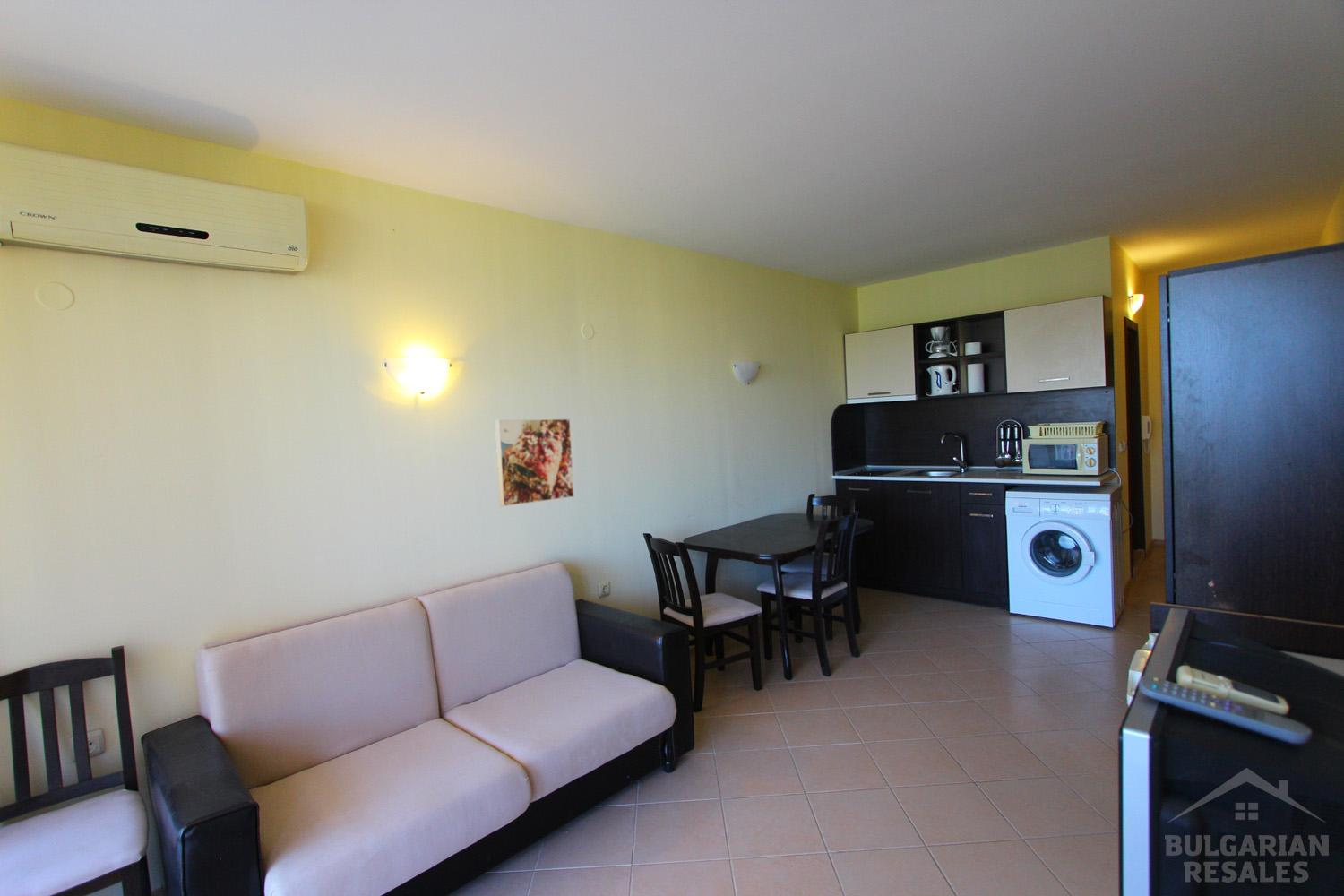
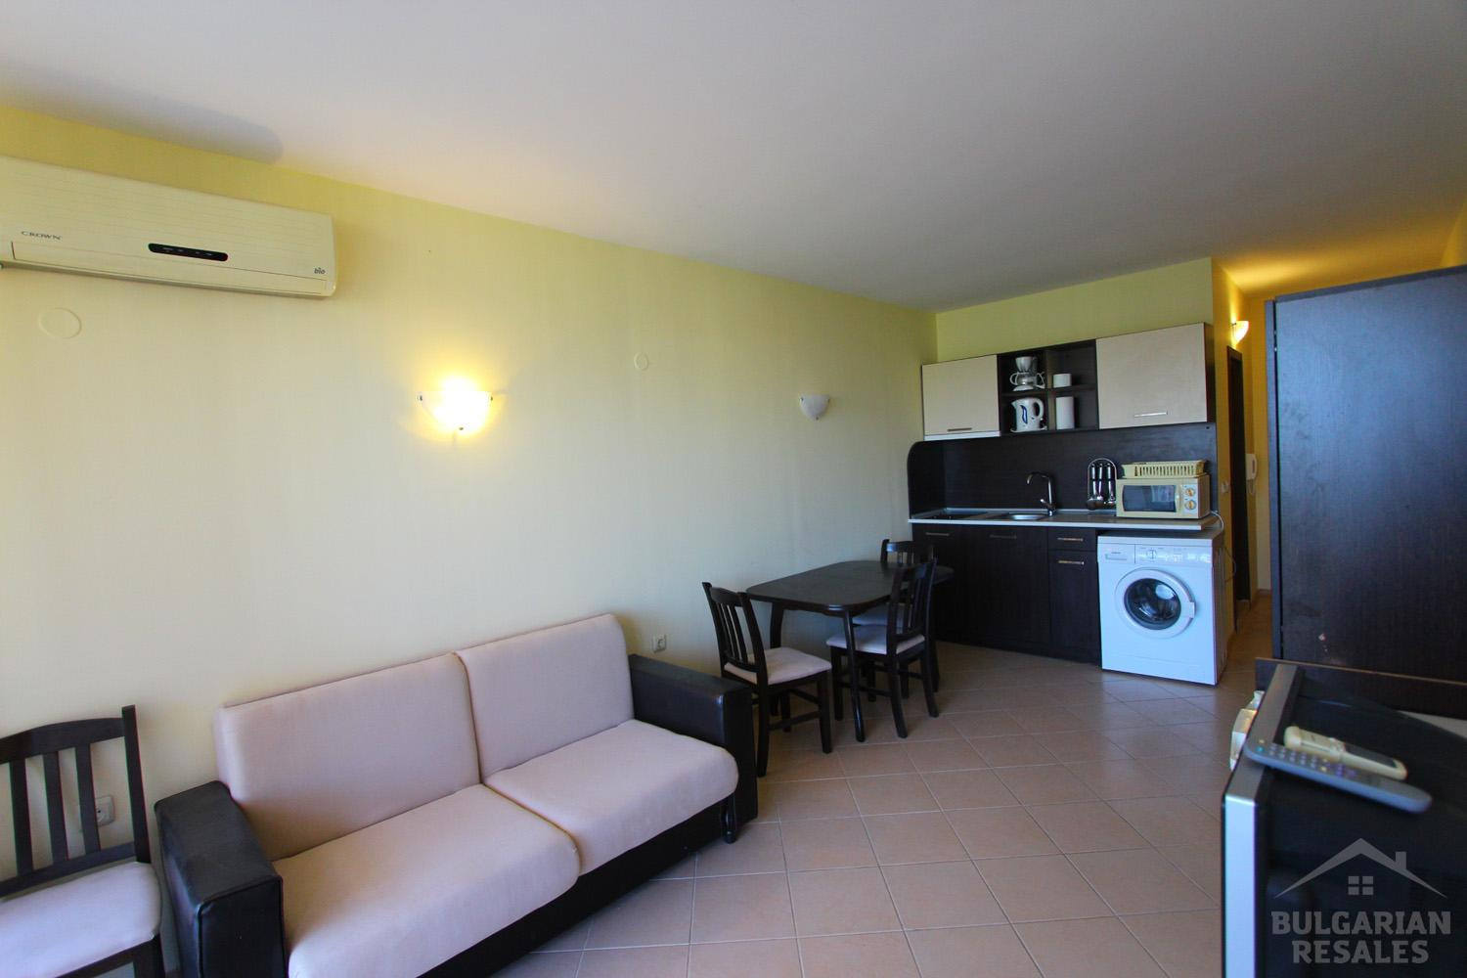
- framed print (536, 461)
